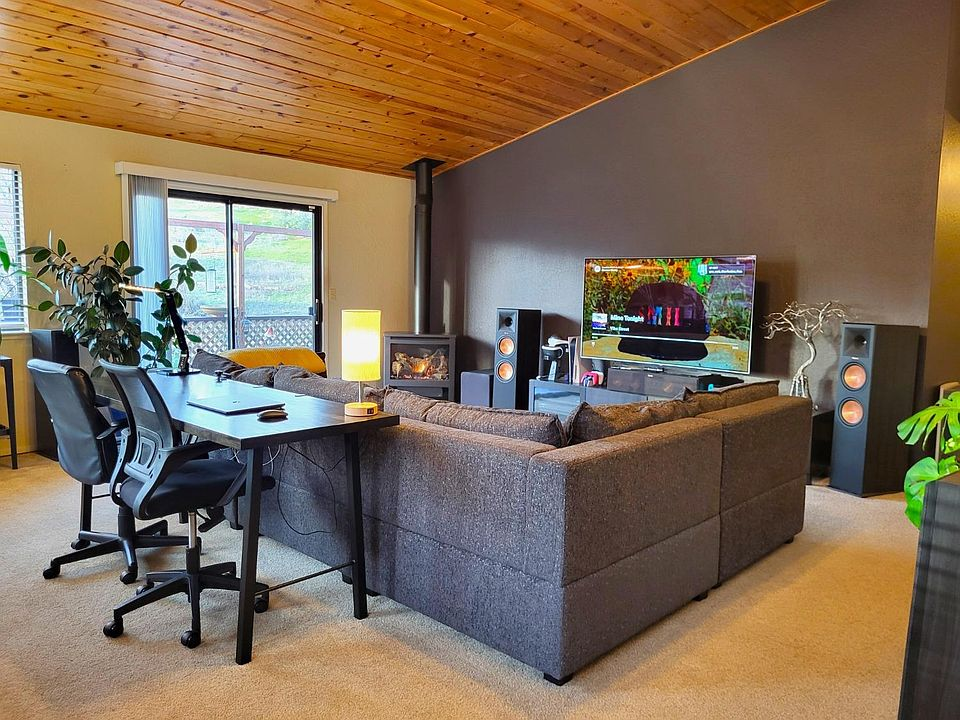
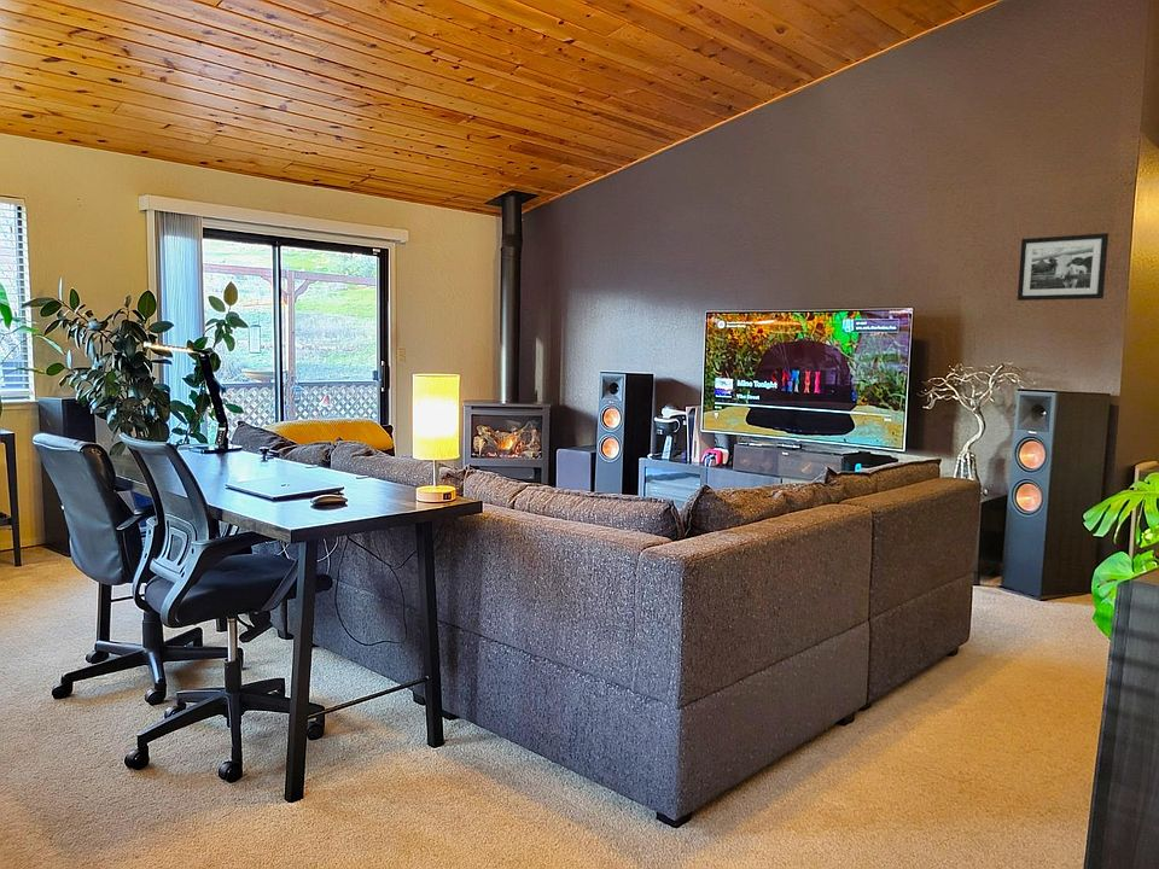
+ picture frame (1061, 268)
